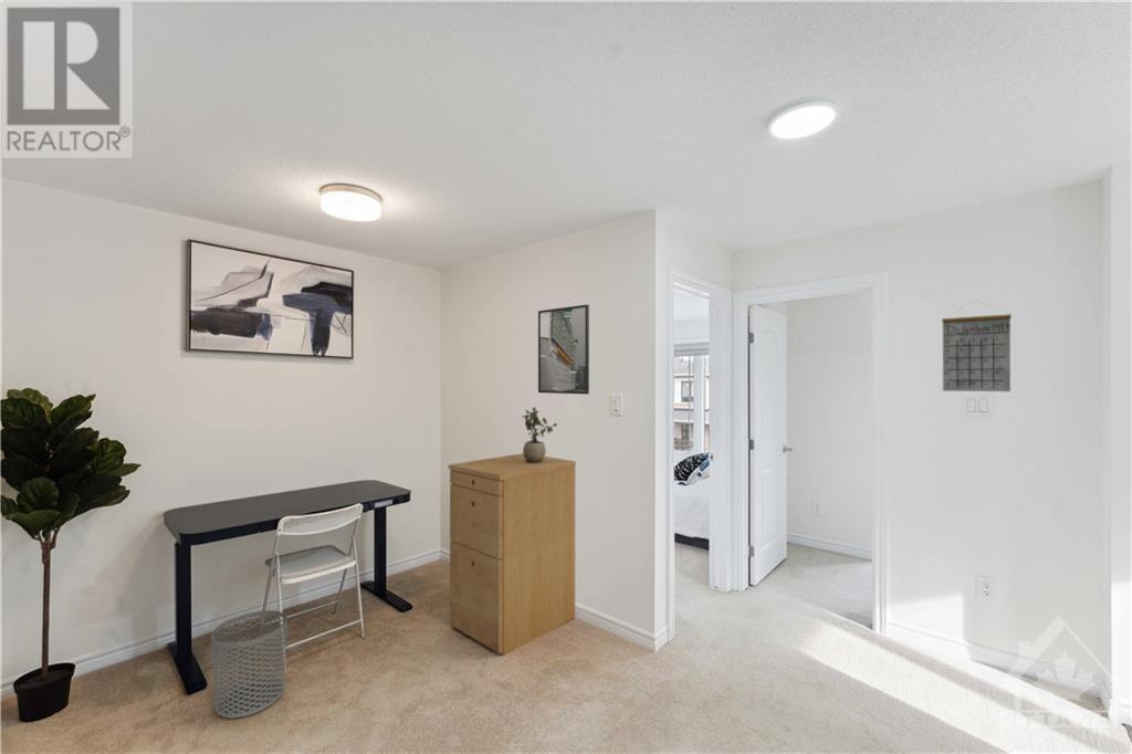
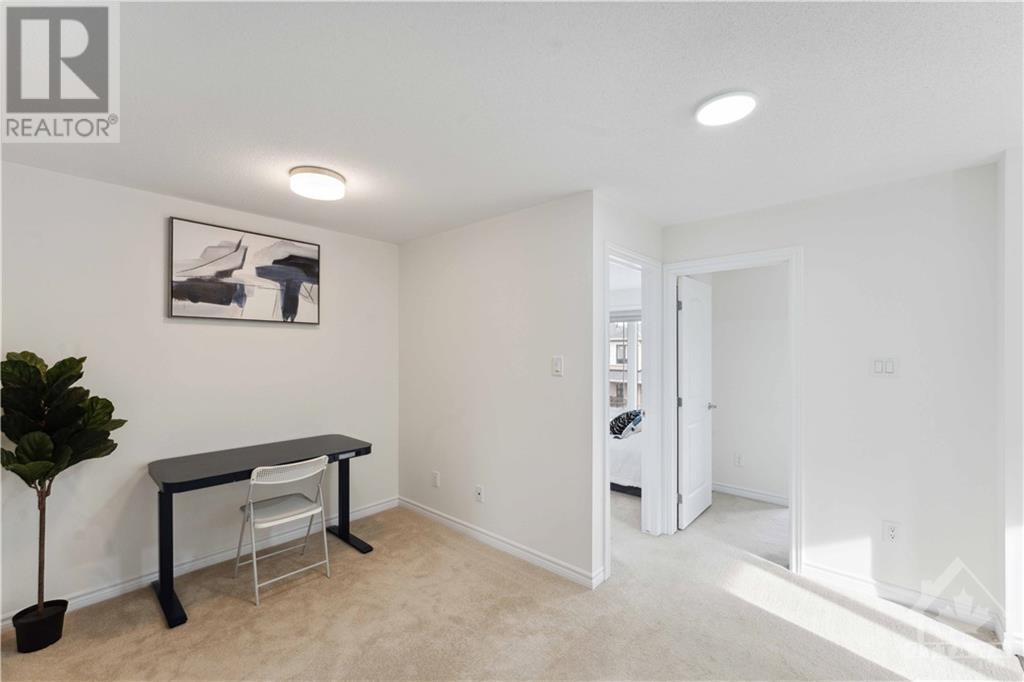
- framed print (562, 350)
- calendar (975, 345)
- waste bin (250, 662)
- filing cabinet (513, 542)
- potted plant (538, 433)
